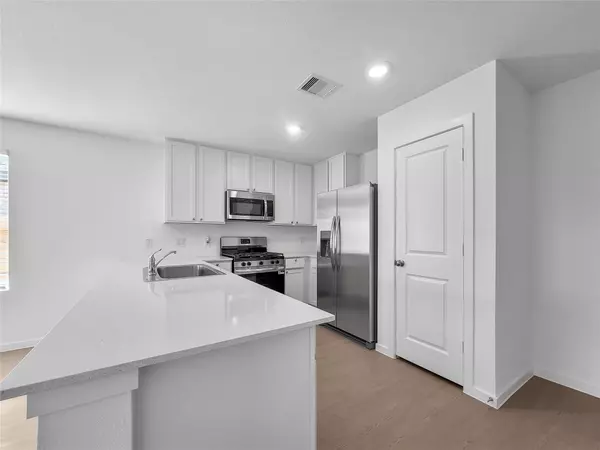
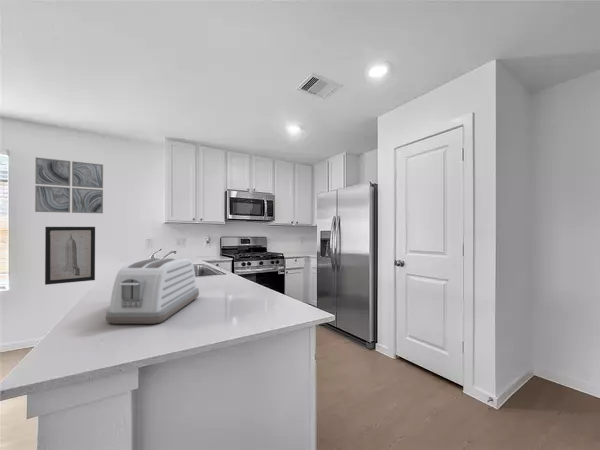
+ wall art (71, 254)
+ toaster (158, 284)
+ wall art (72, 186)
